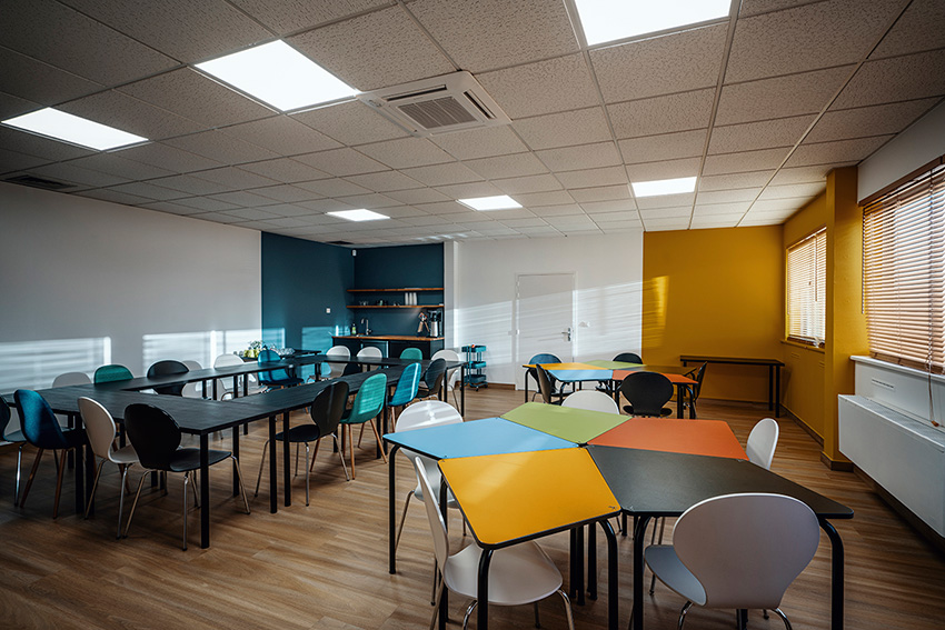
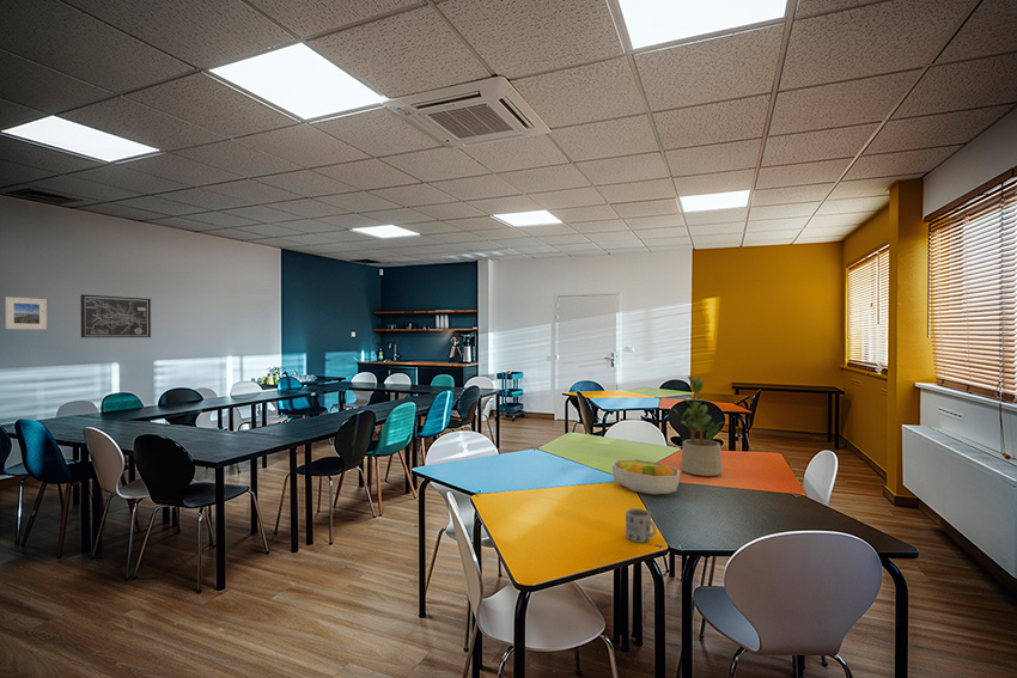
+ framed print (26, 313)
+ mug (641, 526)
+ wall art (117, 317)
+ fruit bowl (645, 472)
+ potted plant (702, 424)
